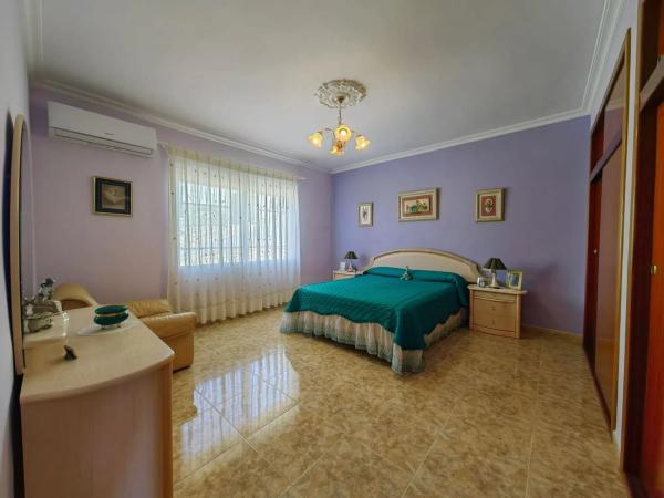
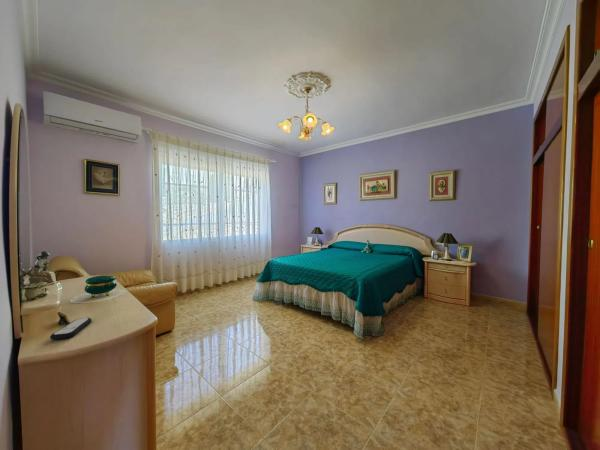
+ remote control (73, 327)
